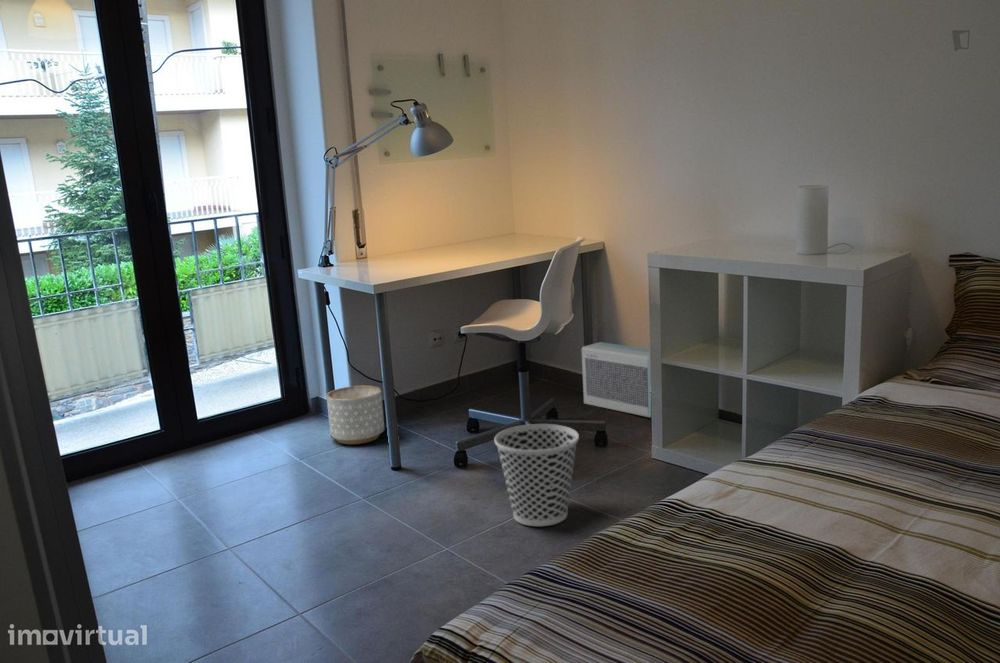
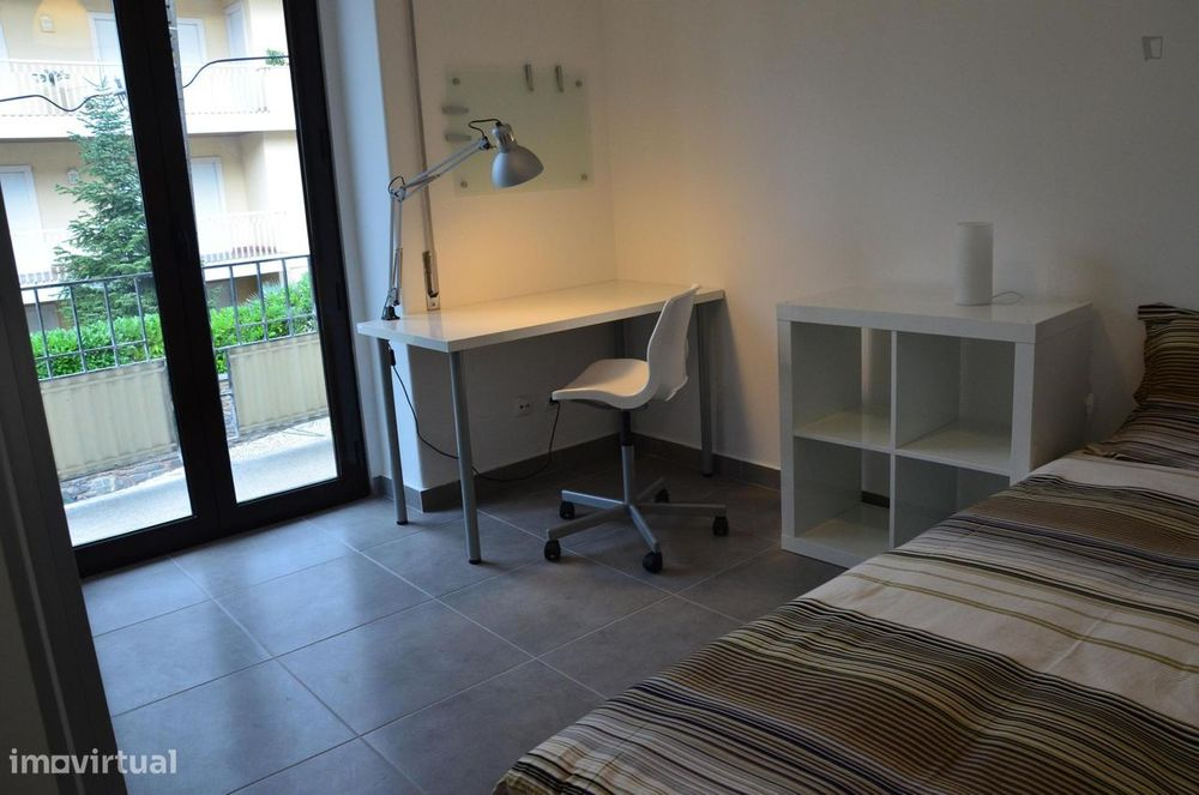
- planter (356, 415)
- wastebasket (538, 476)
- air purifier (625, 378)
